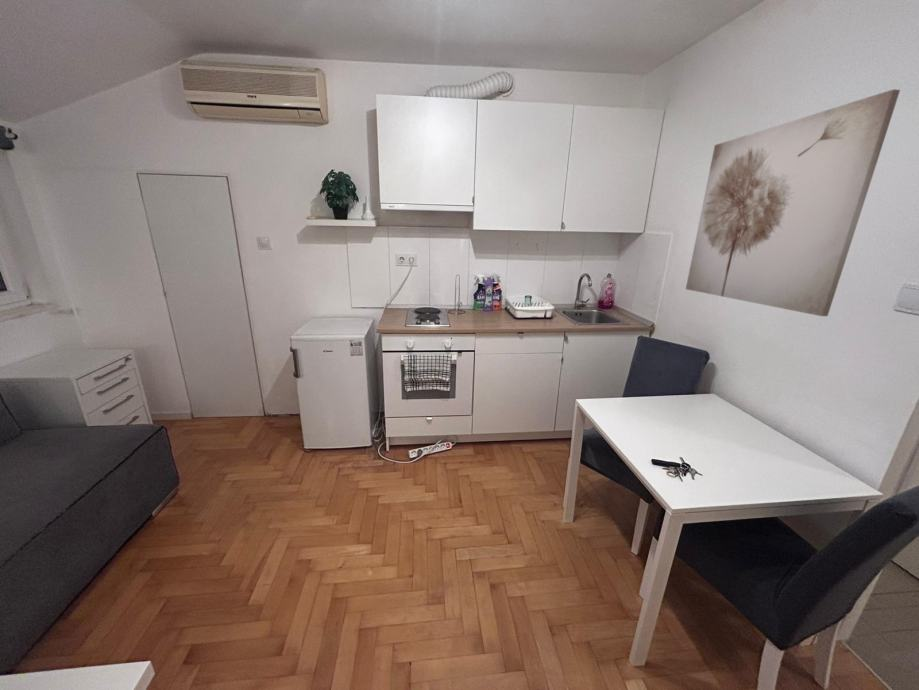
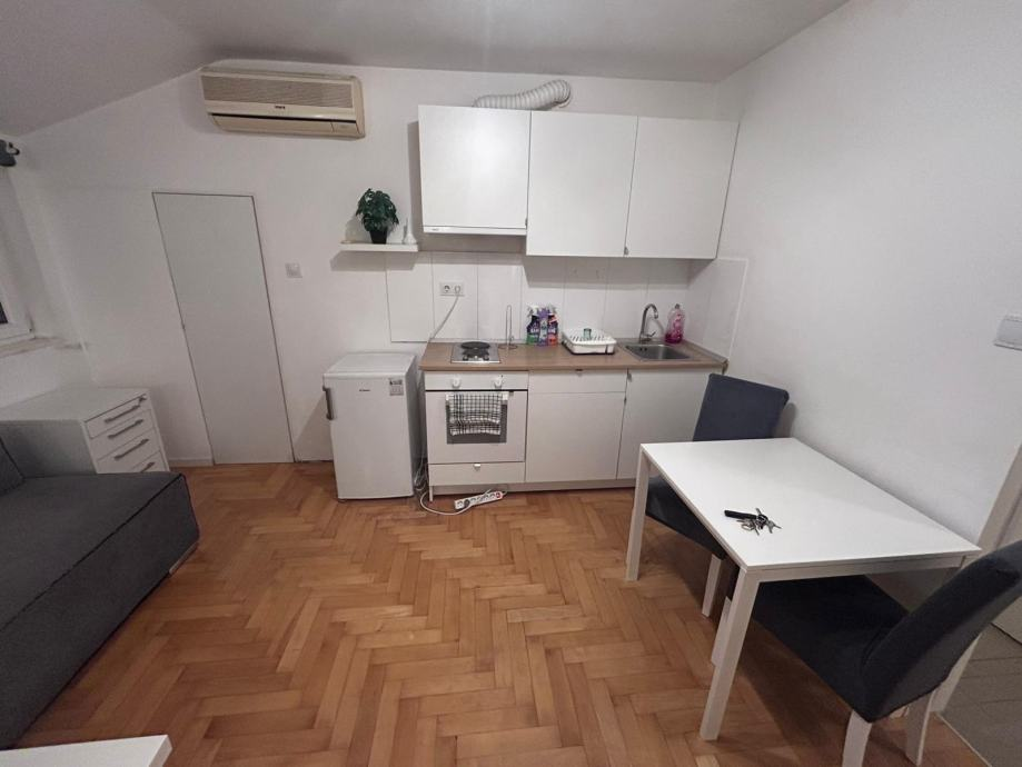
- wall art (762, 217)
